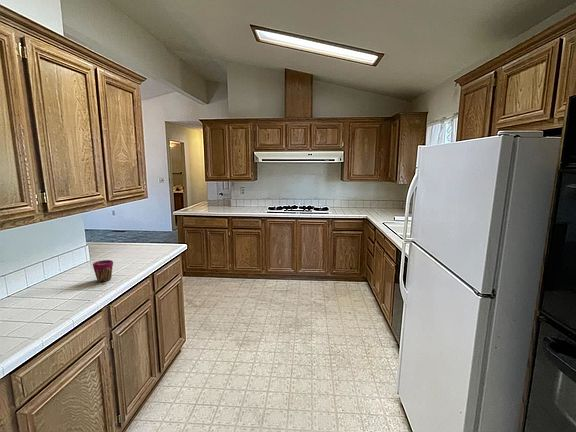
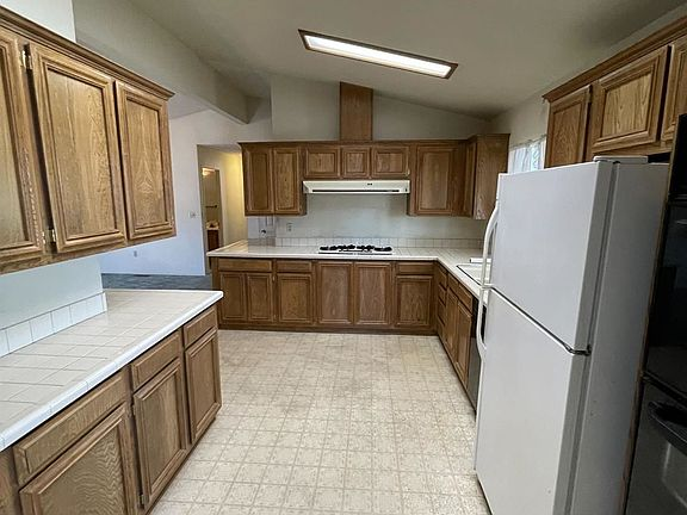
- cup (104, 271)
